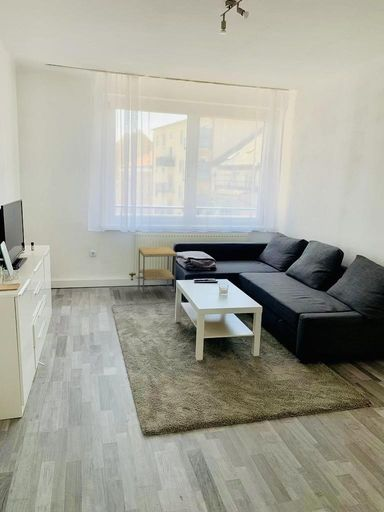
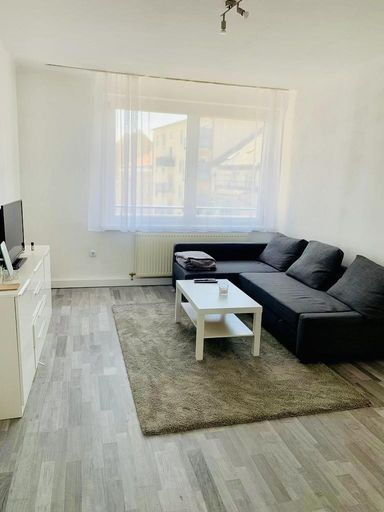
- side table (156, 272)
